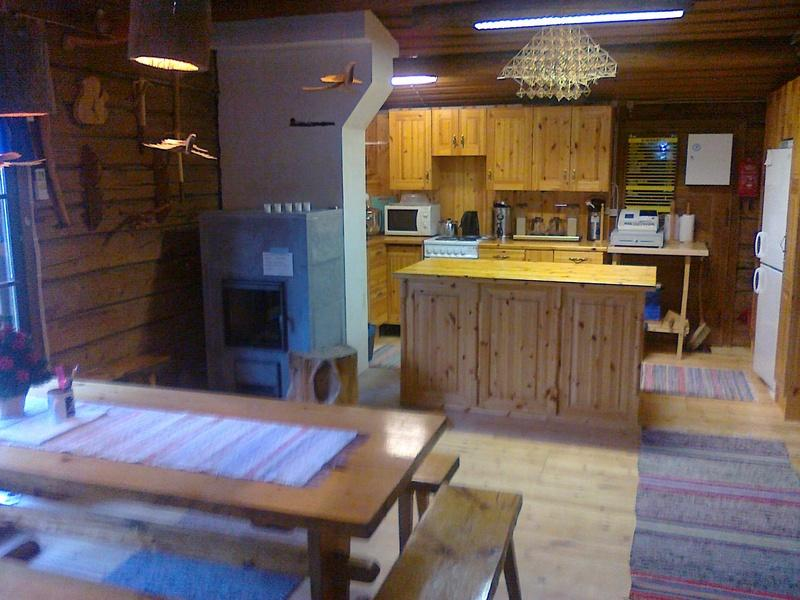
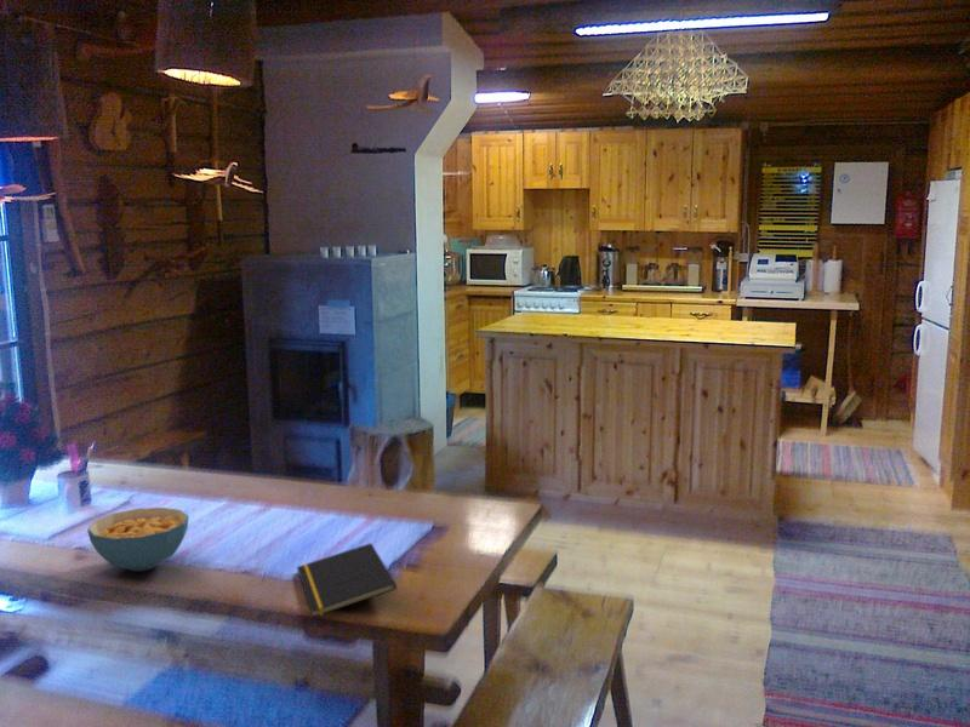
+ notepad (344, 577)
+ cereal bowl (141, 544)
